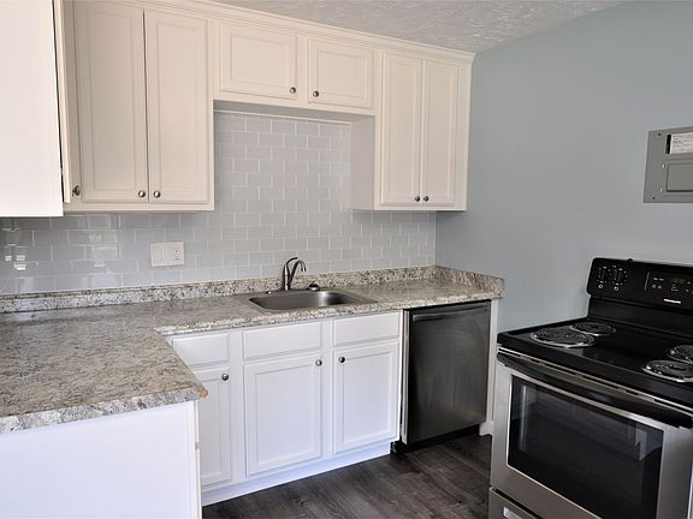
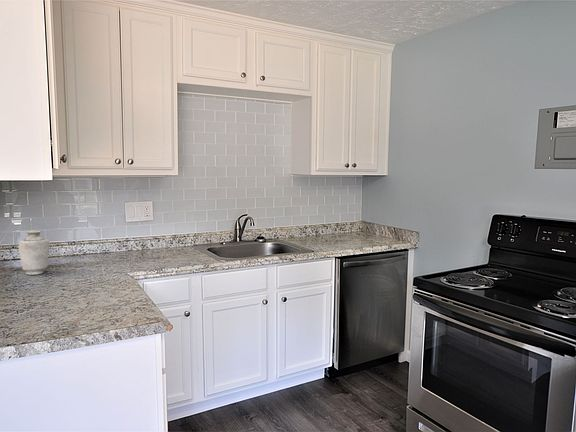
+ vase (34, 252)
